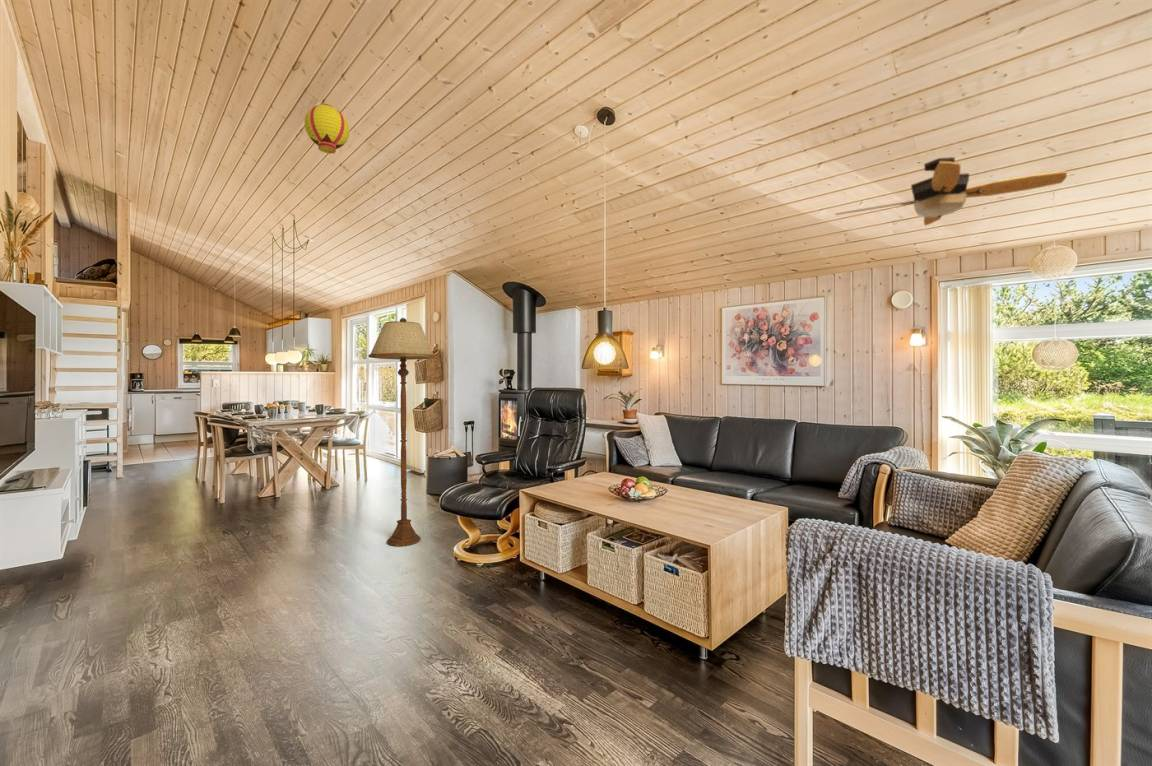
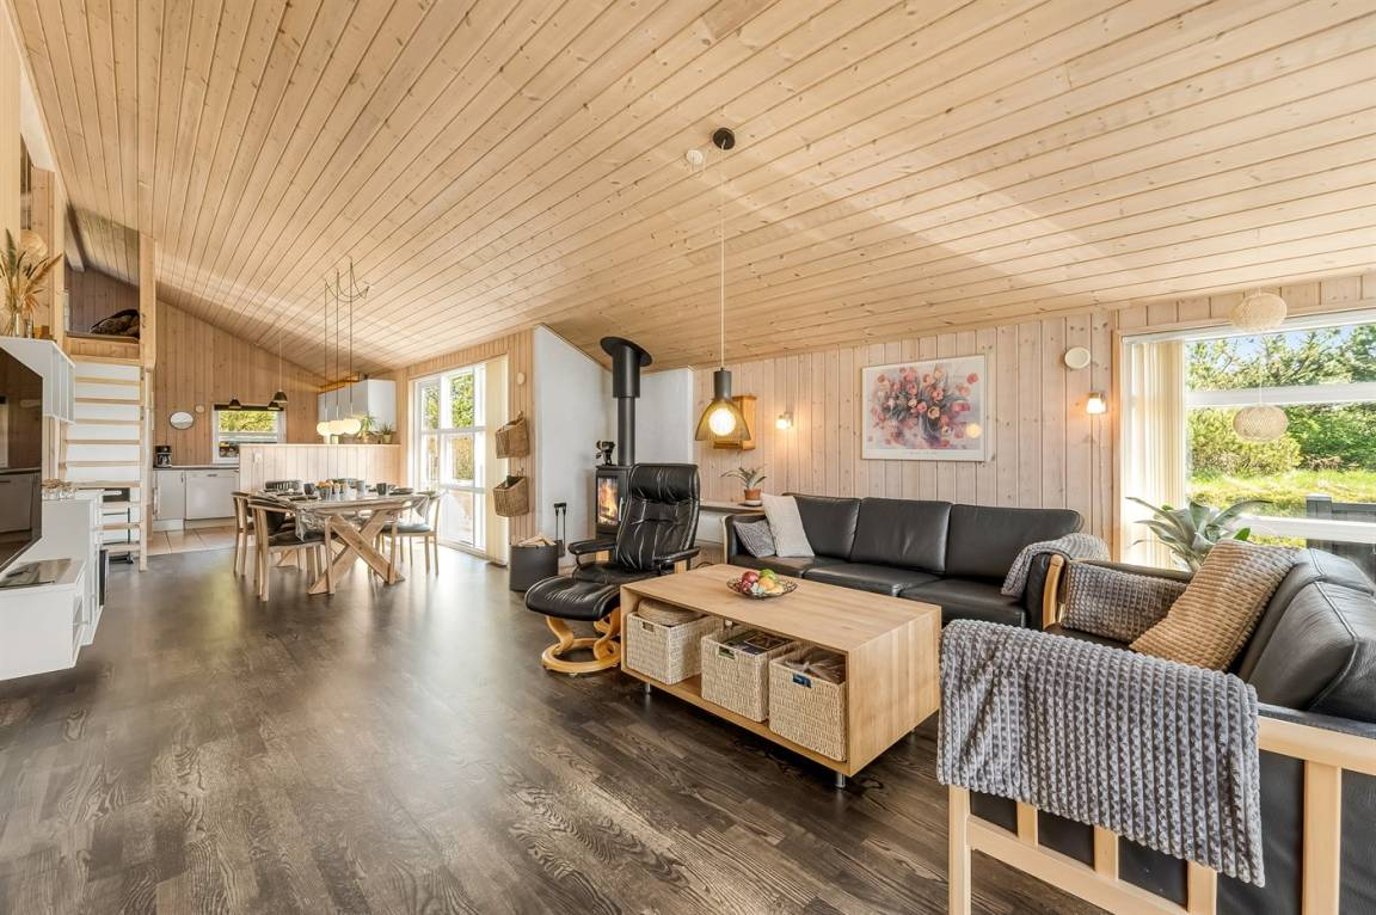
- floor lamp (403, 429)
- paper lantern (327, 127)
- ceiling fan (939, 190)
